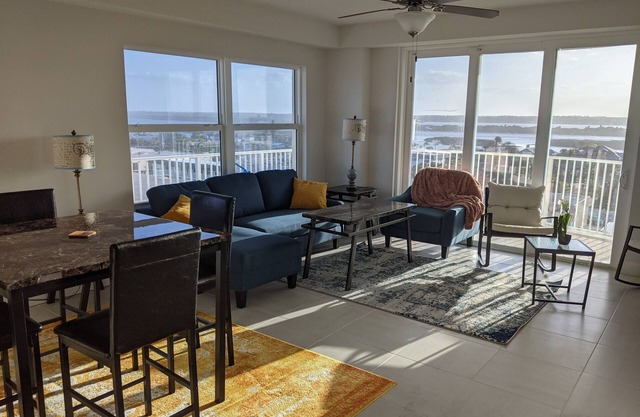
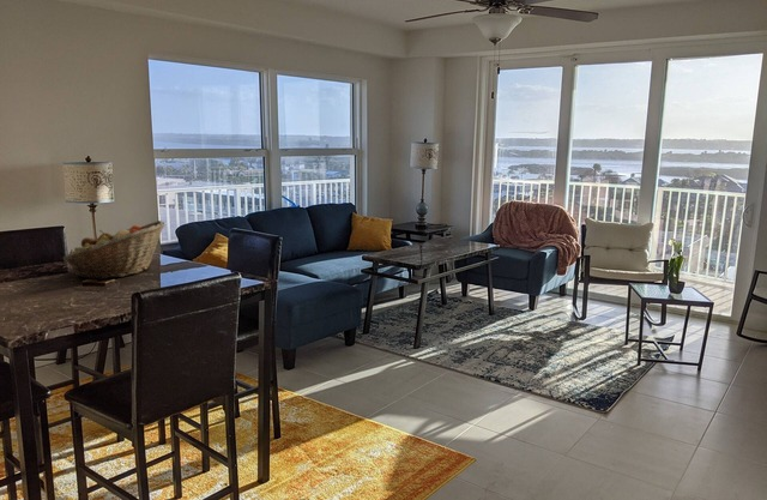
+ fruit basket (117, 247)
